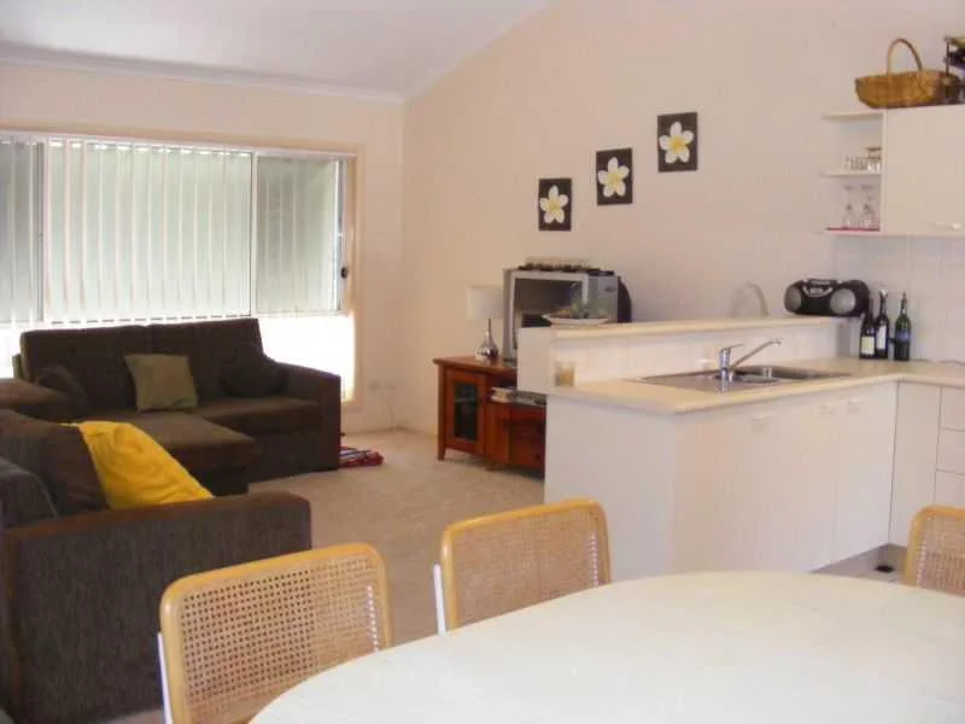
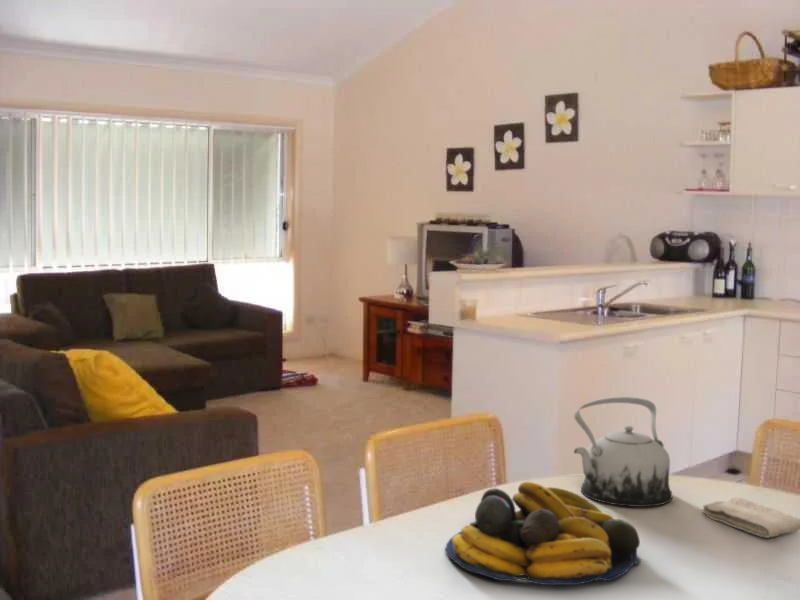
+ washcloth (751, 516)
+ teapot (621, 448)
+ fruit bowl (540, 520)
